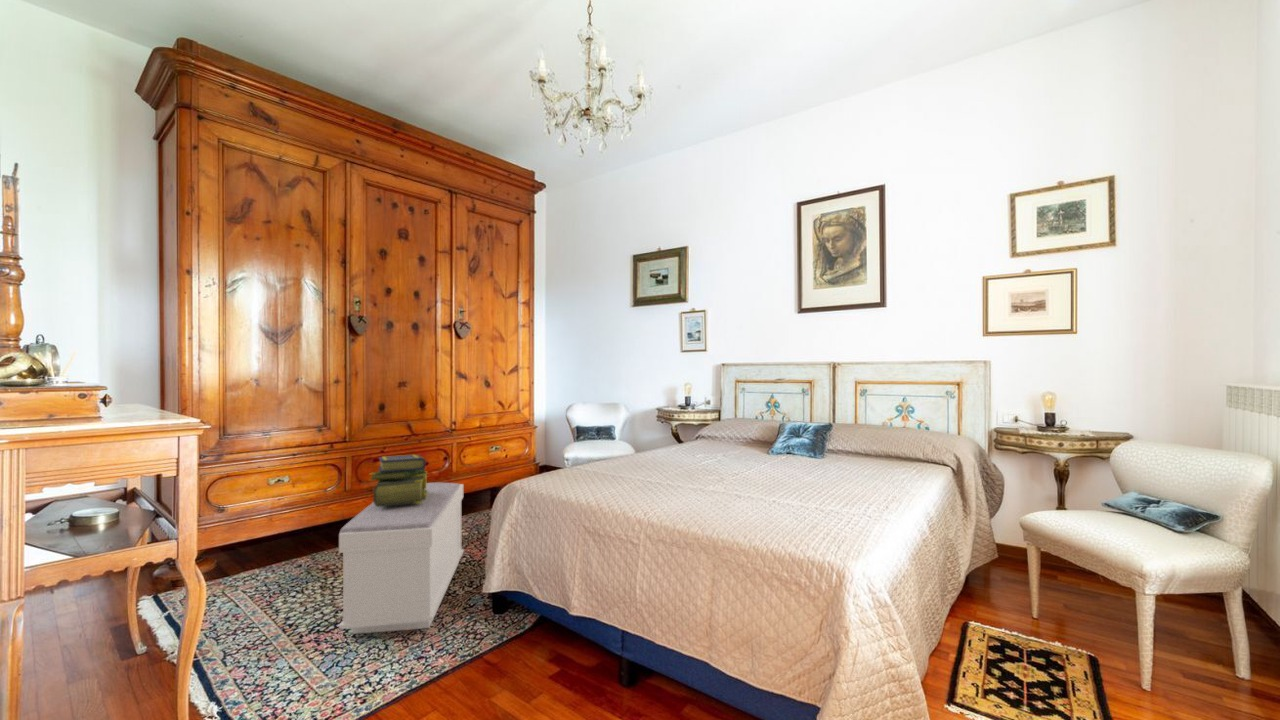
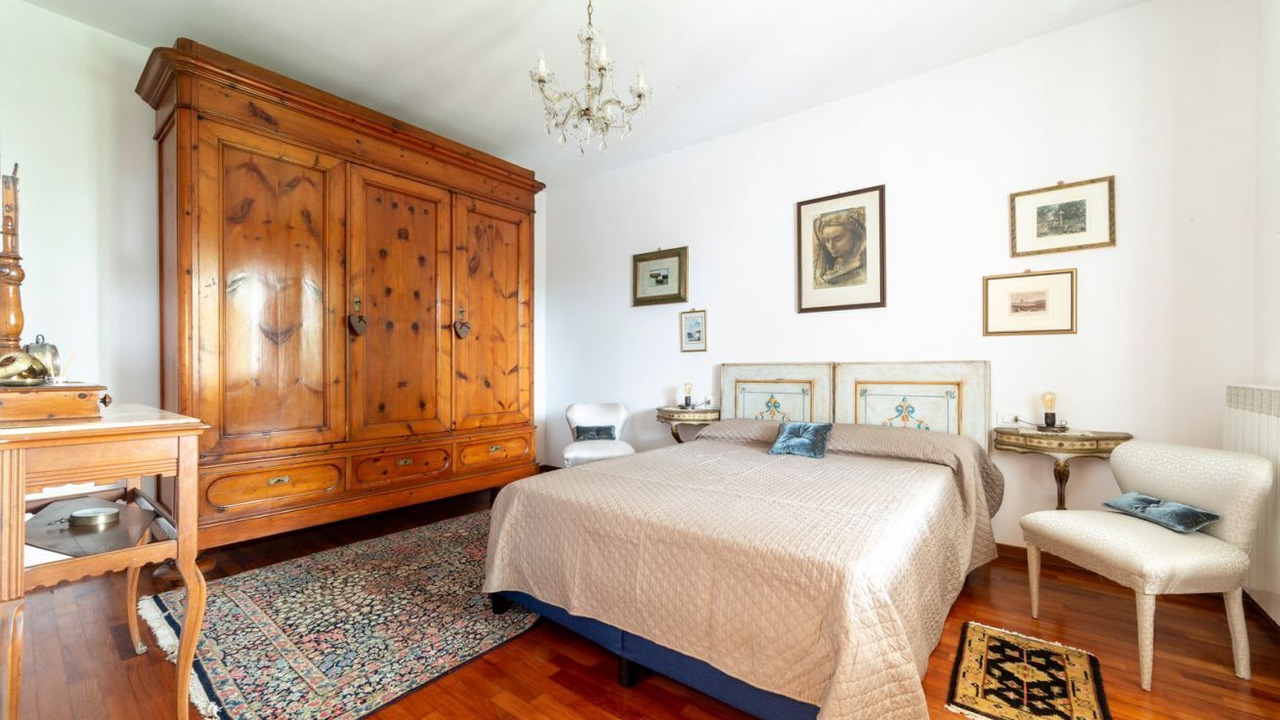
- stack of books (400, 477)
- bench (410, 547)
